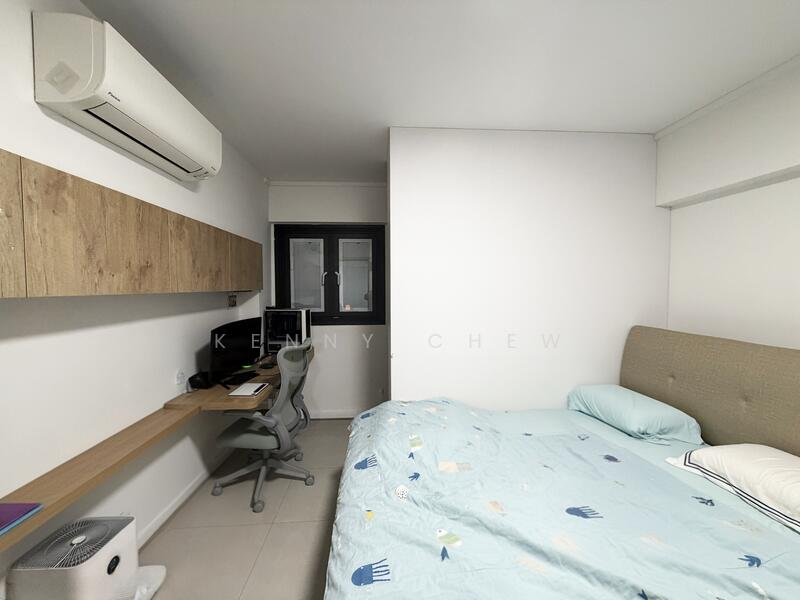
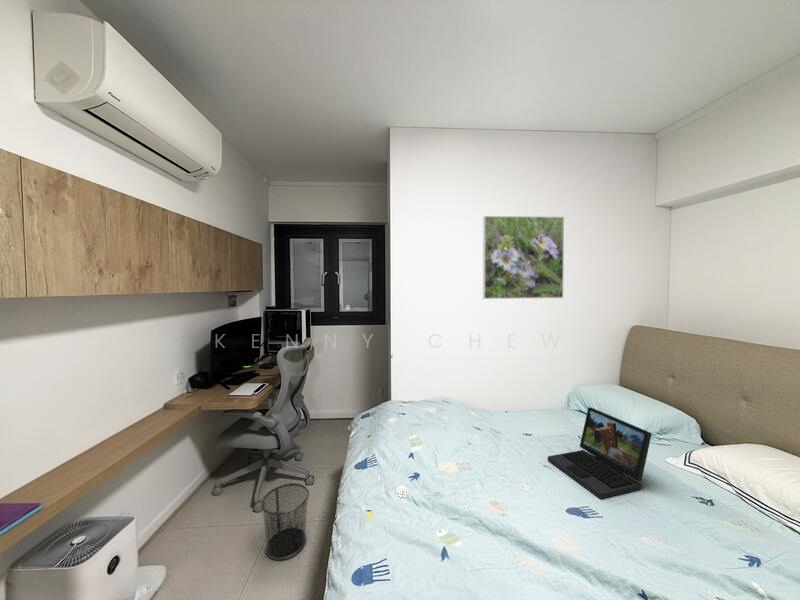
+ laptop (595, 446)
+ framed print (523, 257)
+ waste bin (285, 520)
